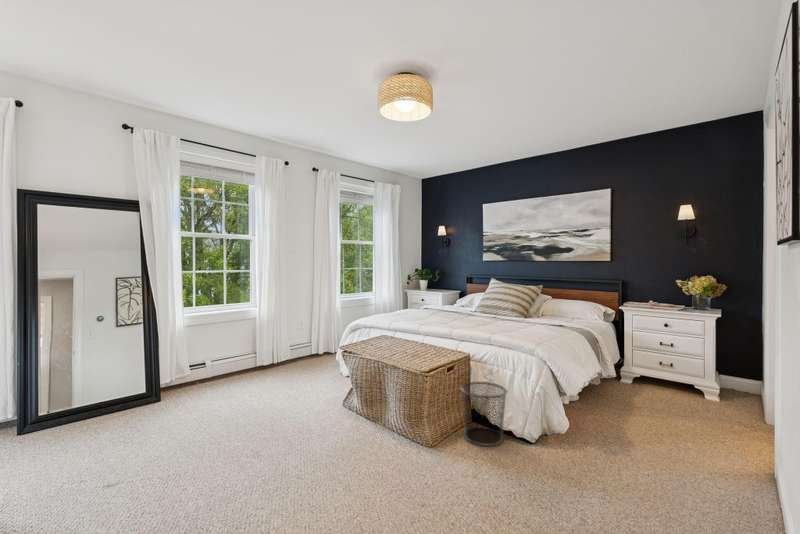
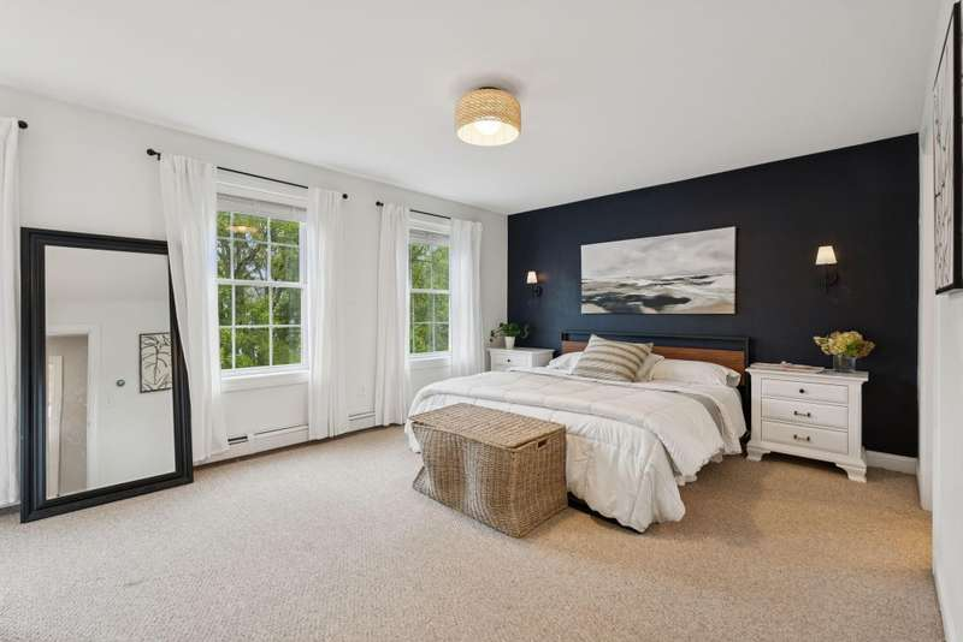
- waste bin (483, 412)
